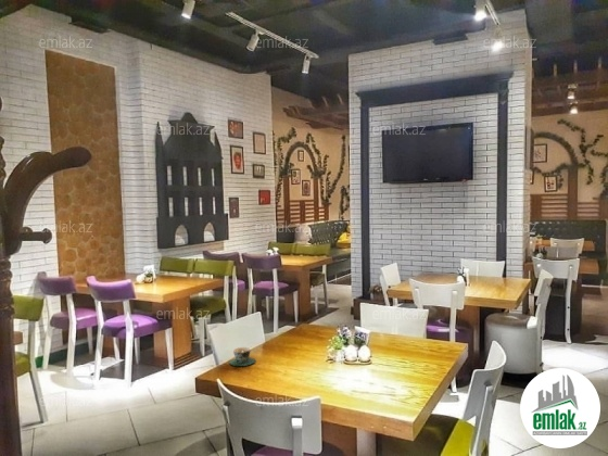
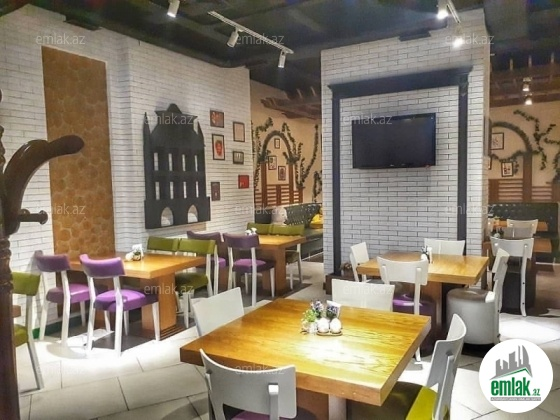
- teacup (242, 355)
